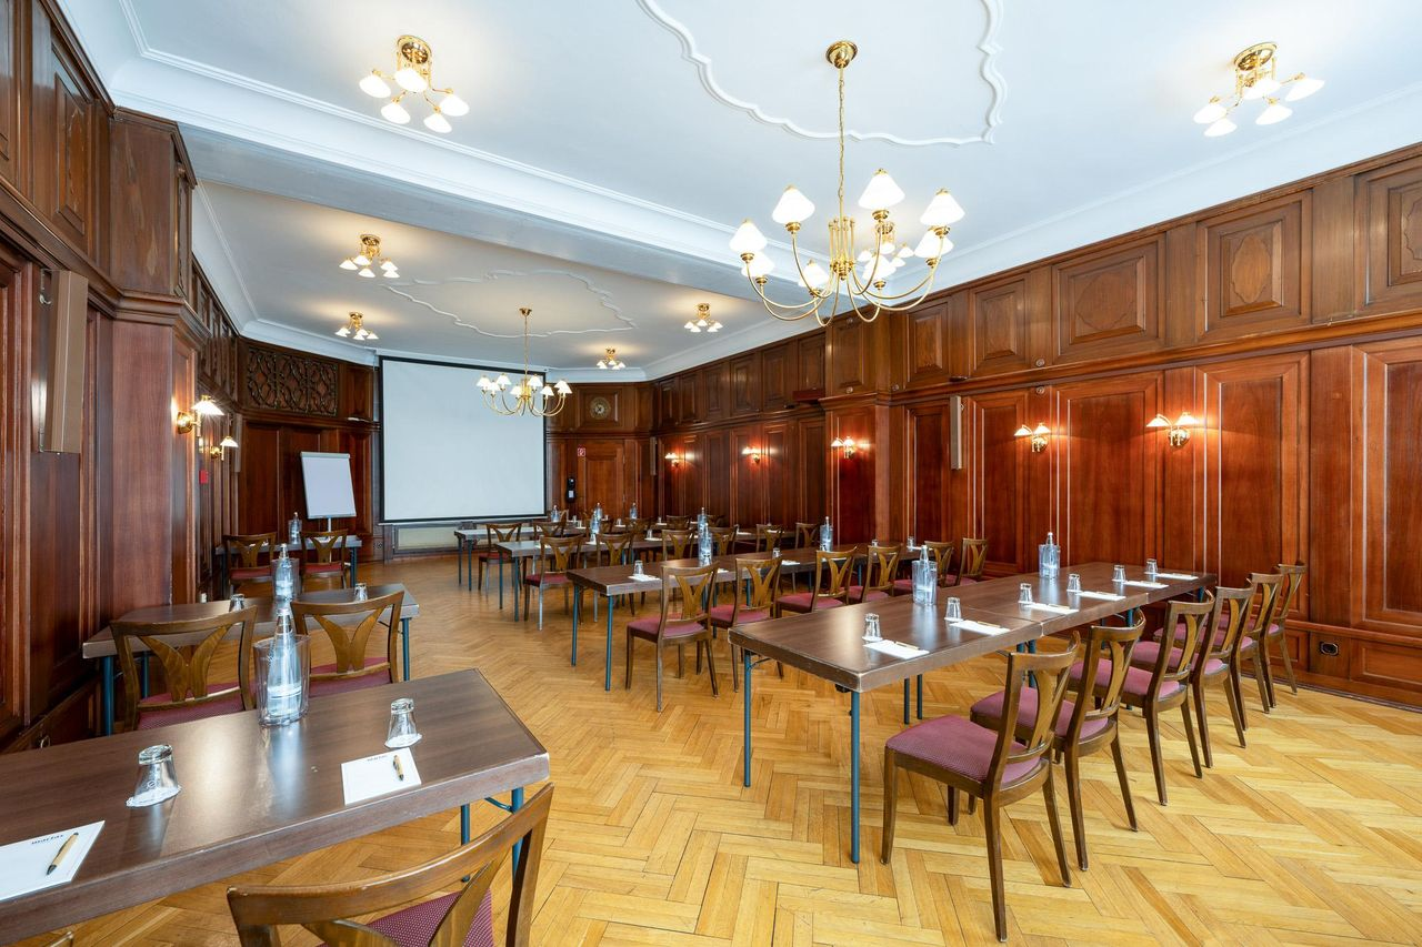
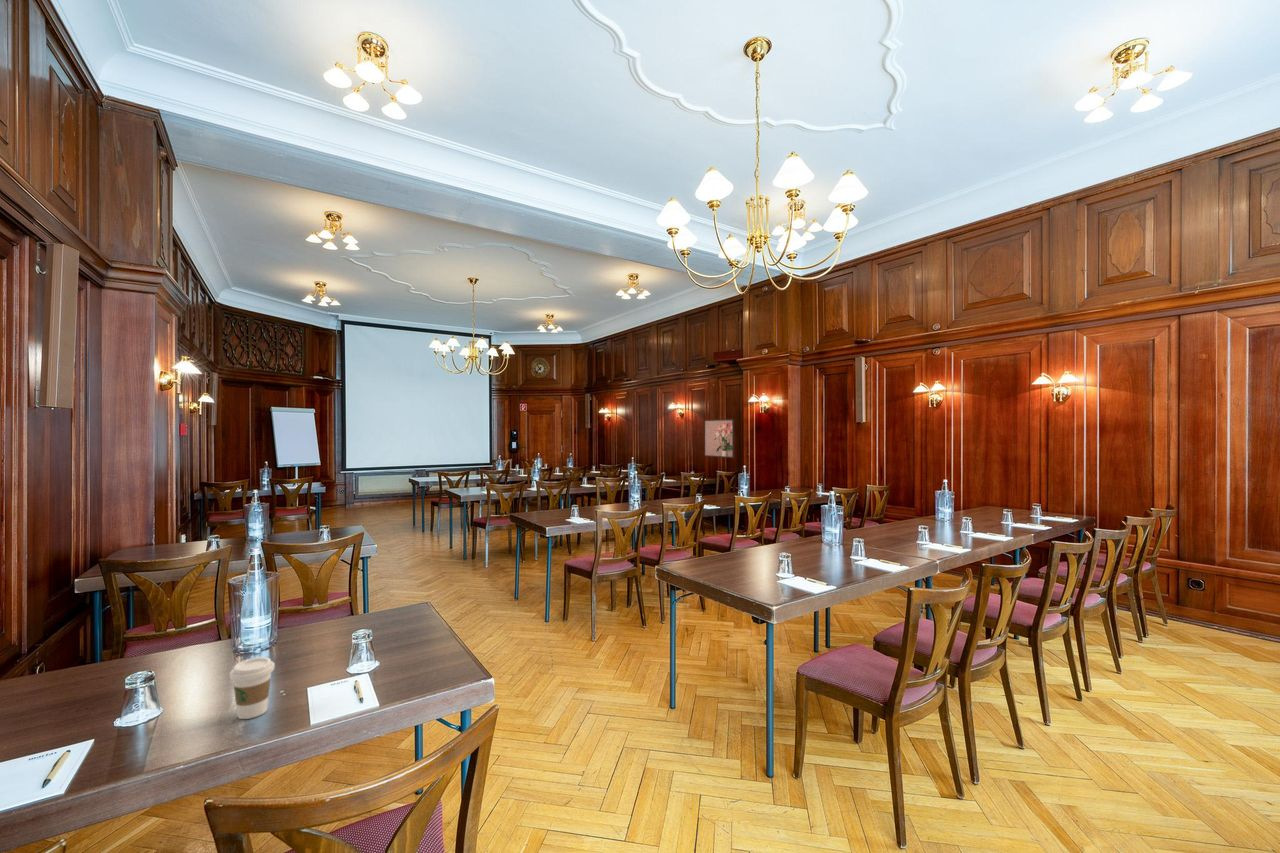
+ coffee cup (252, 688)
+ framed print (718, 438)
